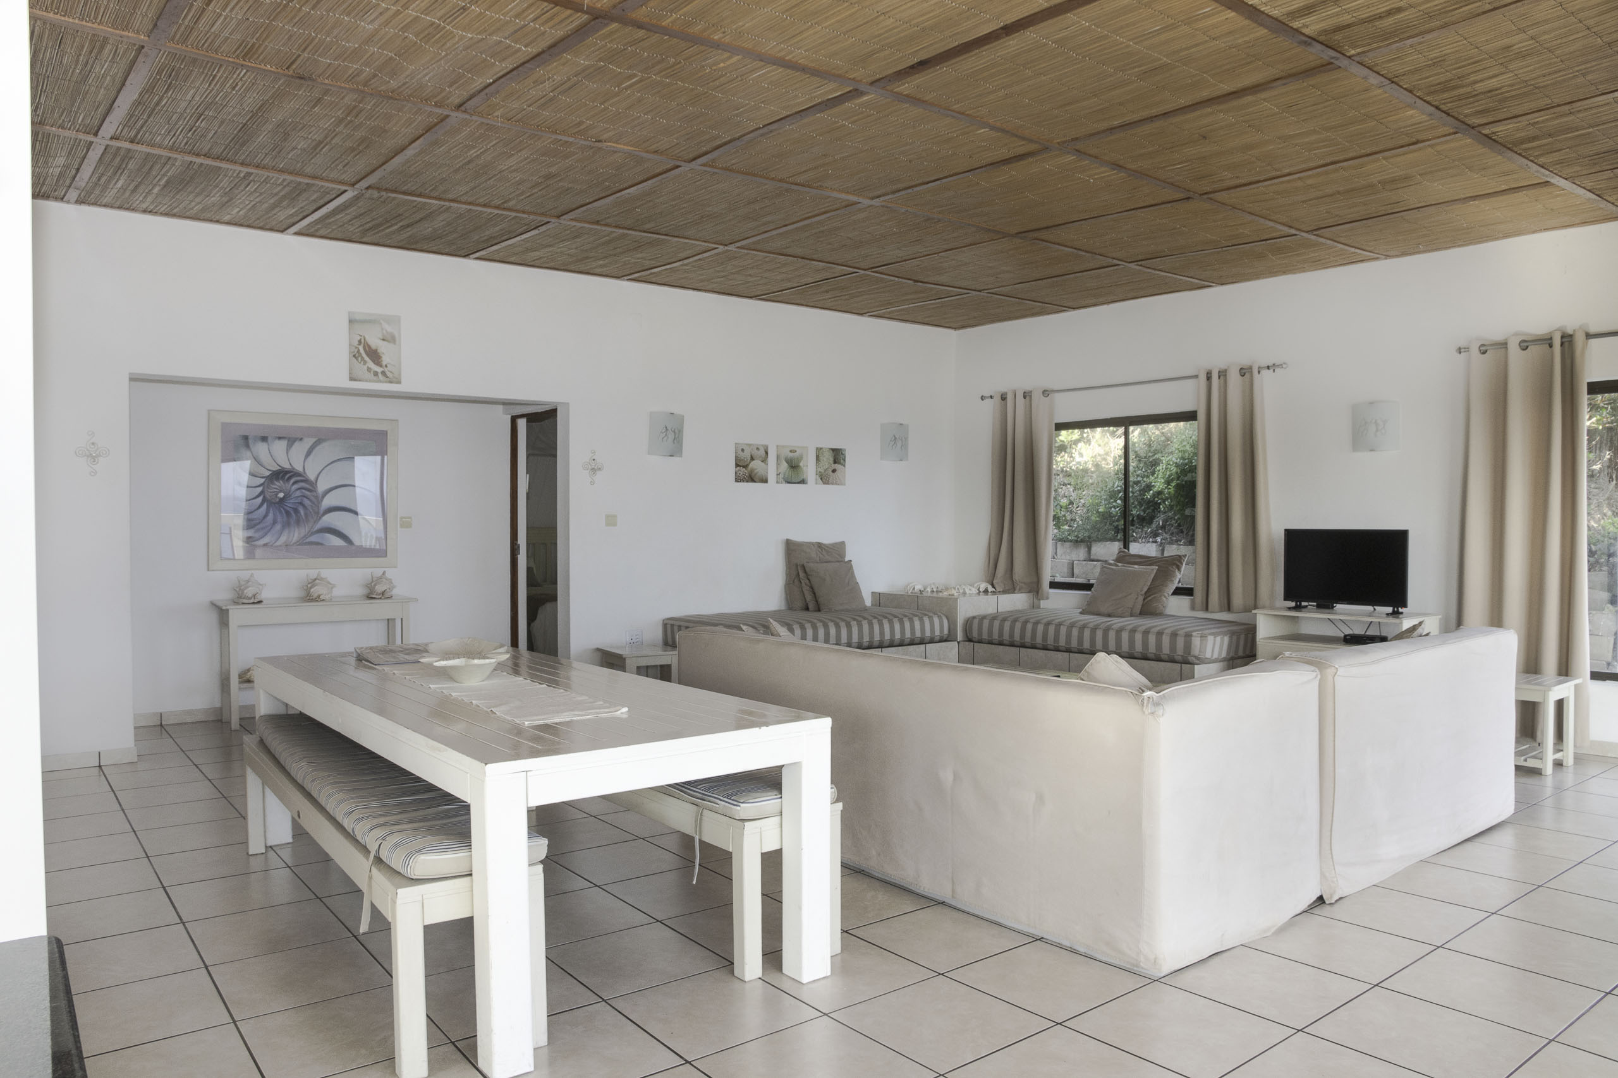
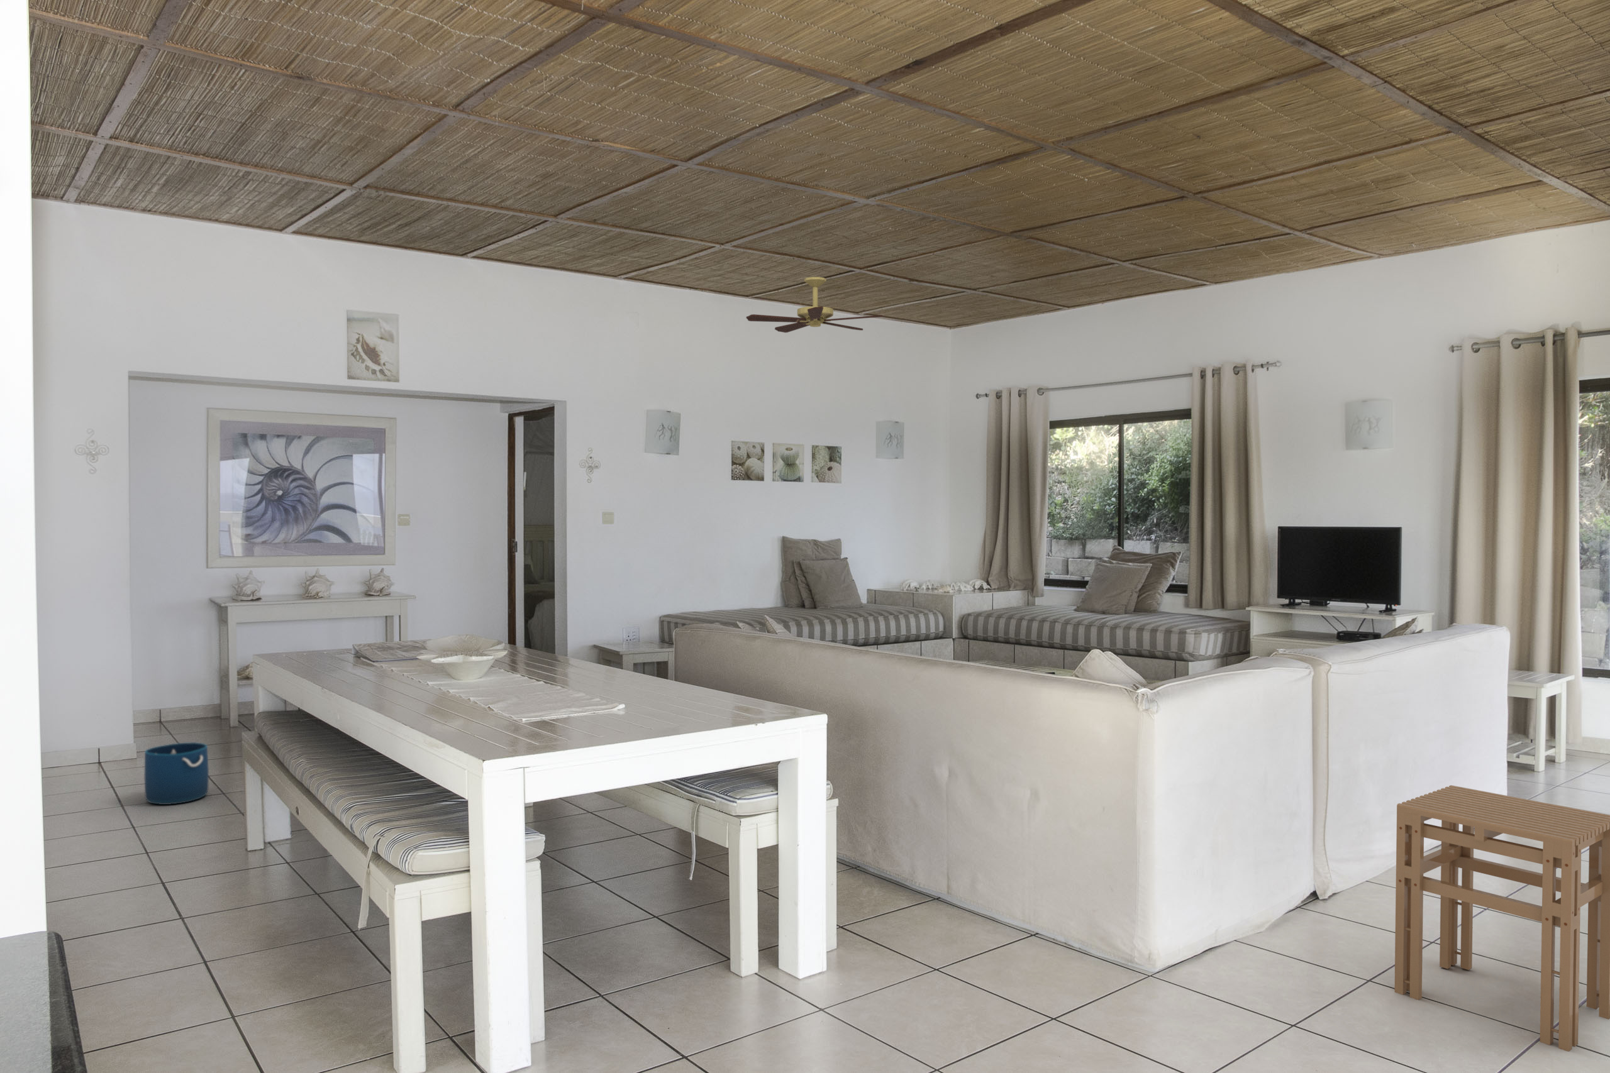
+ stool (1505, 907)
+ ceiling fan (813, 301)
+ bucket (176, 774)
